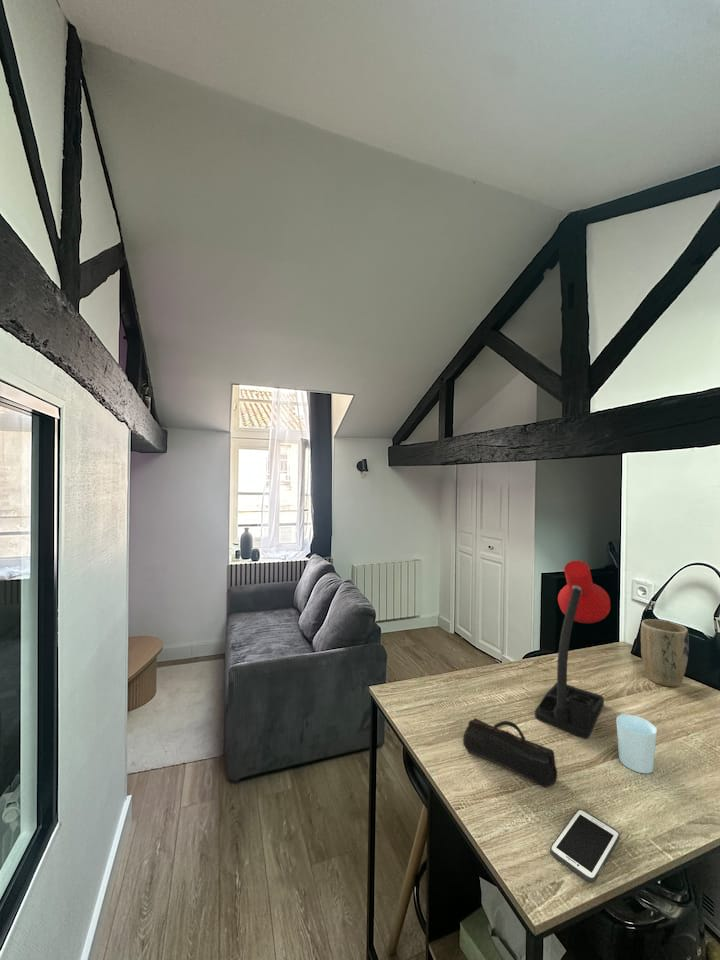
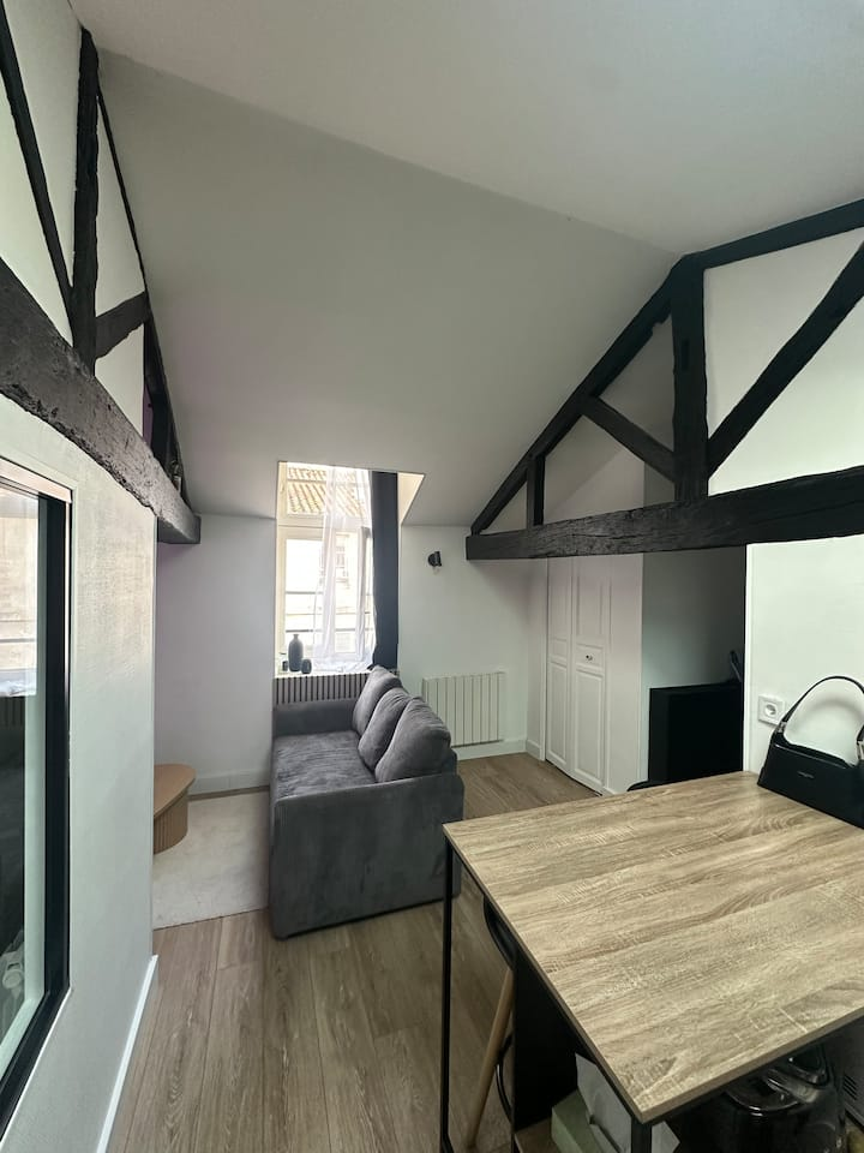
- pencil case (507, 742)
- plant pot (663, 652)
- cup (635, 743)
- desk lamp (570, 634)
- cell phone (585, 842)
